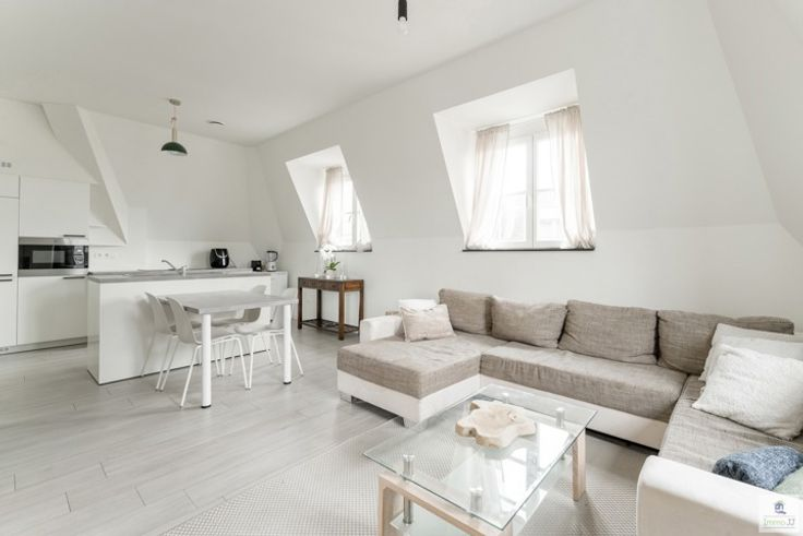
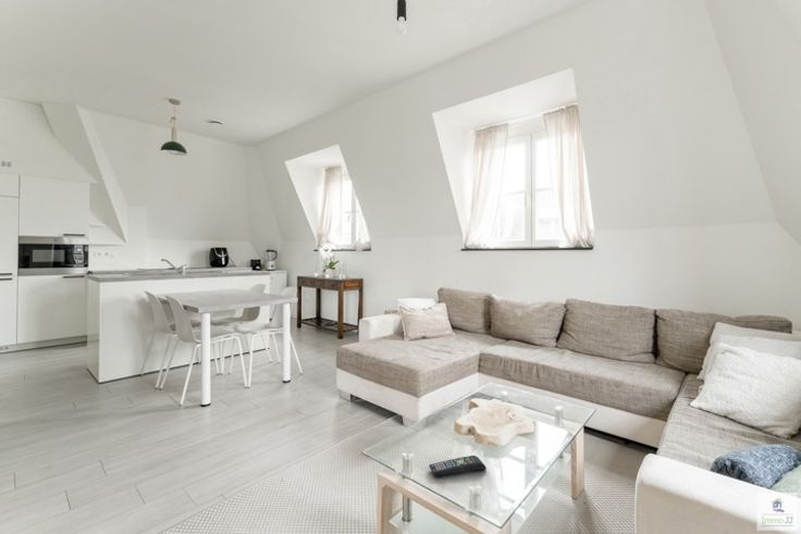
+ remote control (457, 465)
